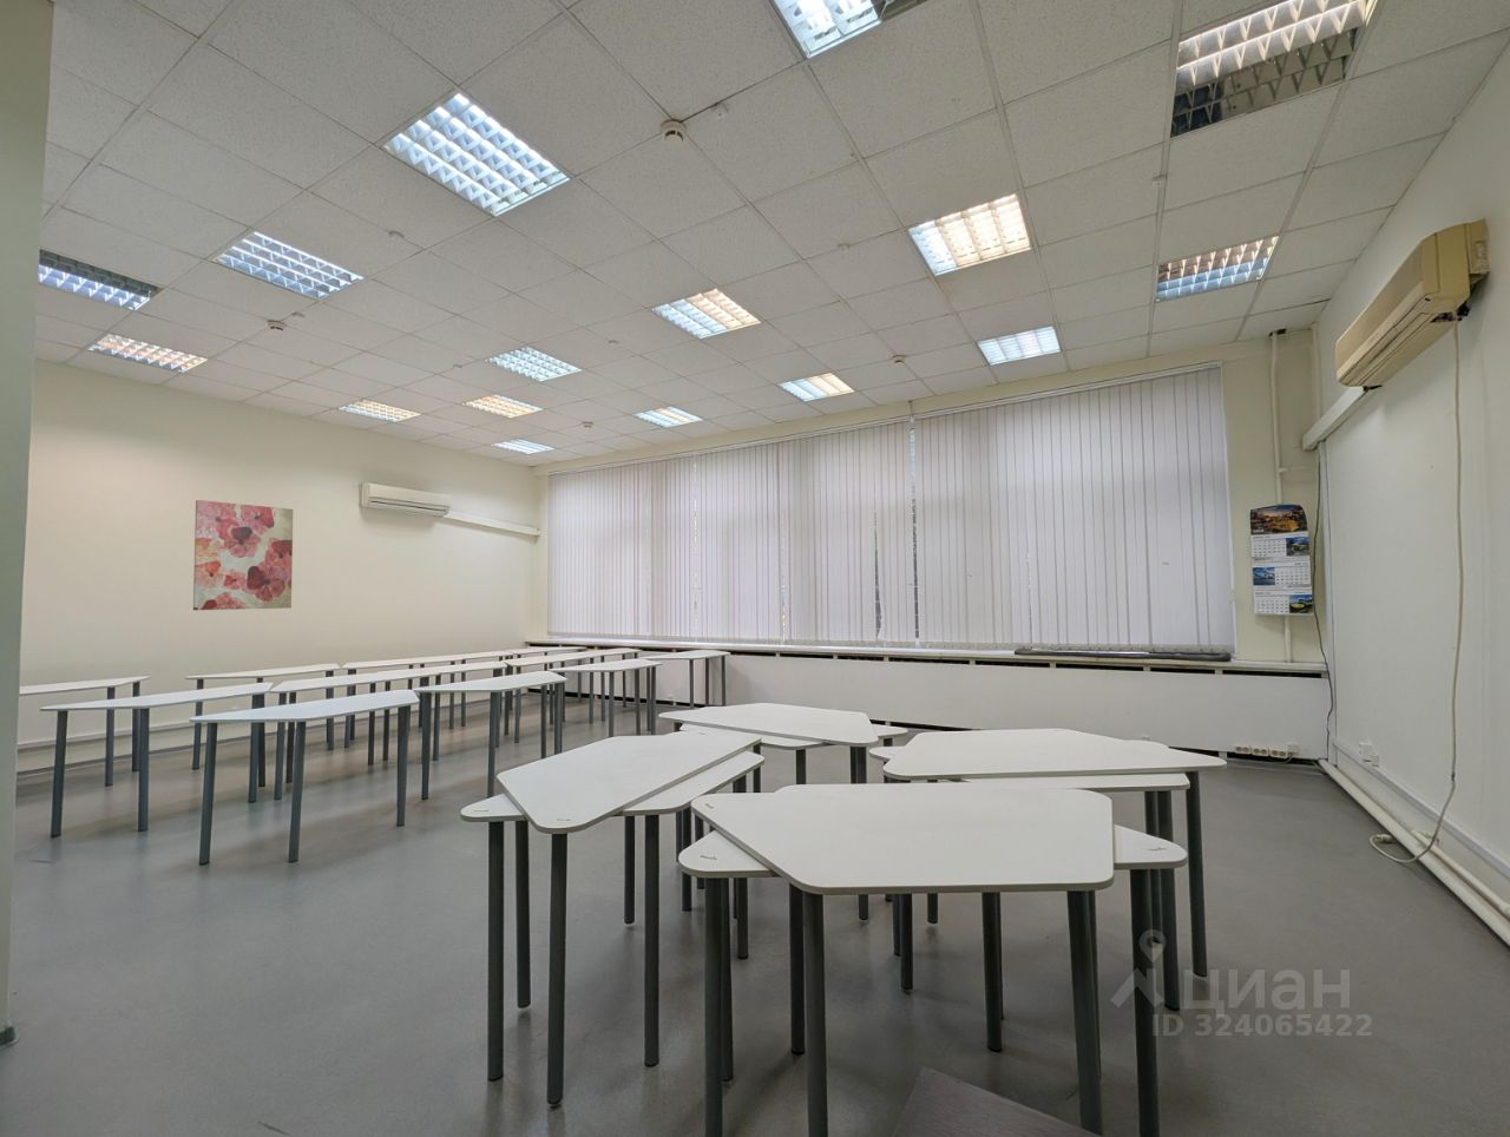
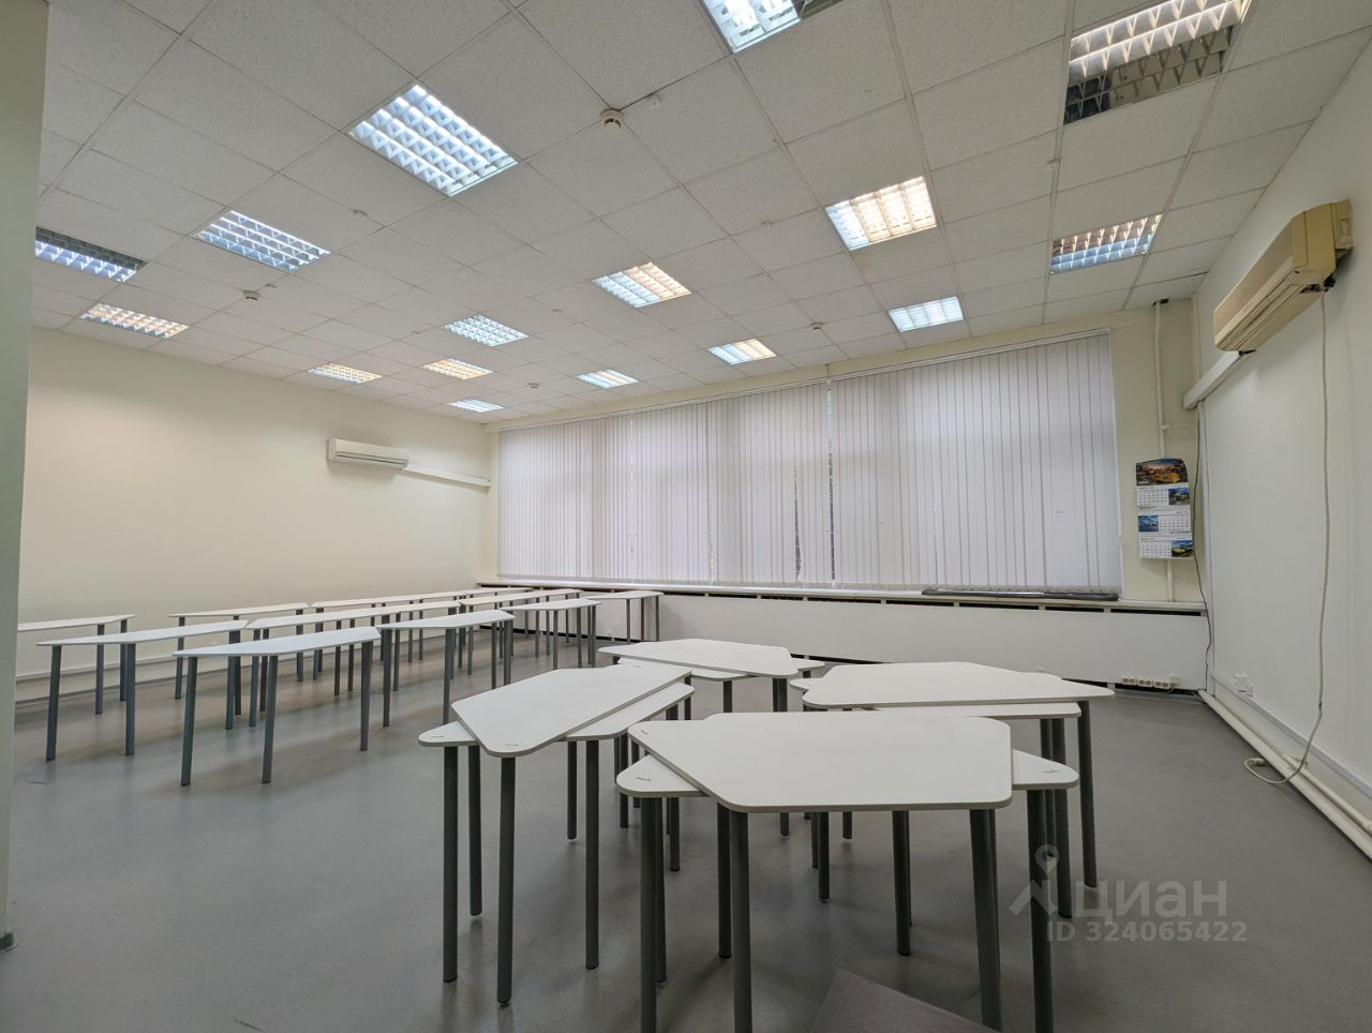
- wall art (245, 557)
